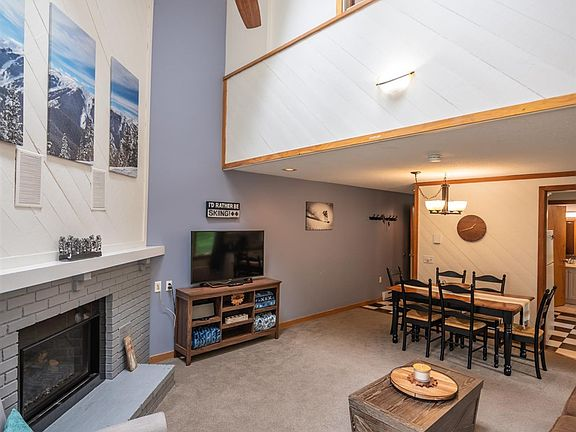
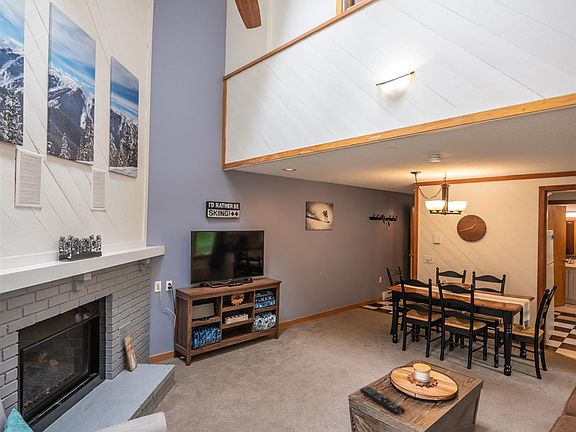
+ remote control (381, 399)
